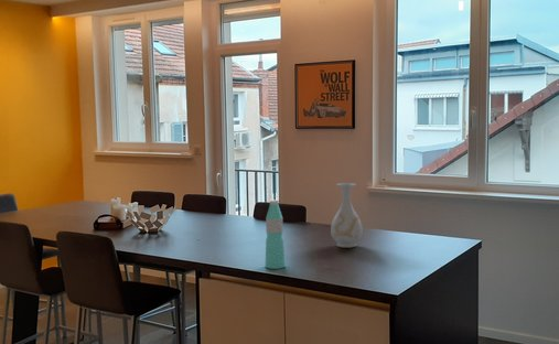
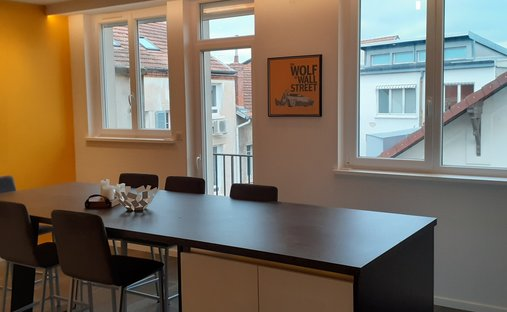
- water bottle (275, 233)
- vase (346, 214)
